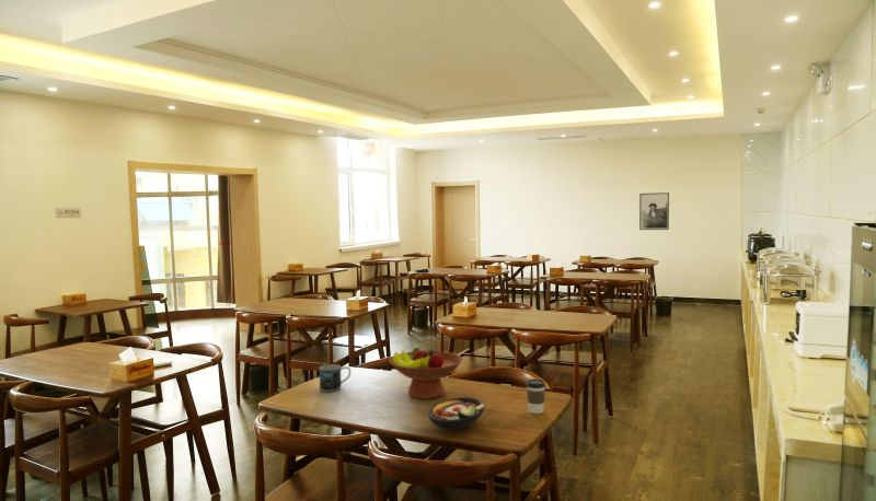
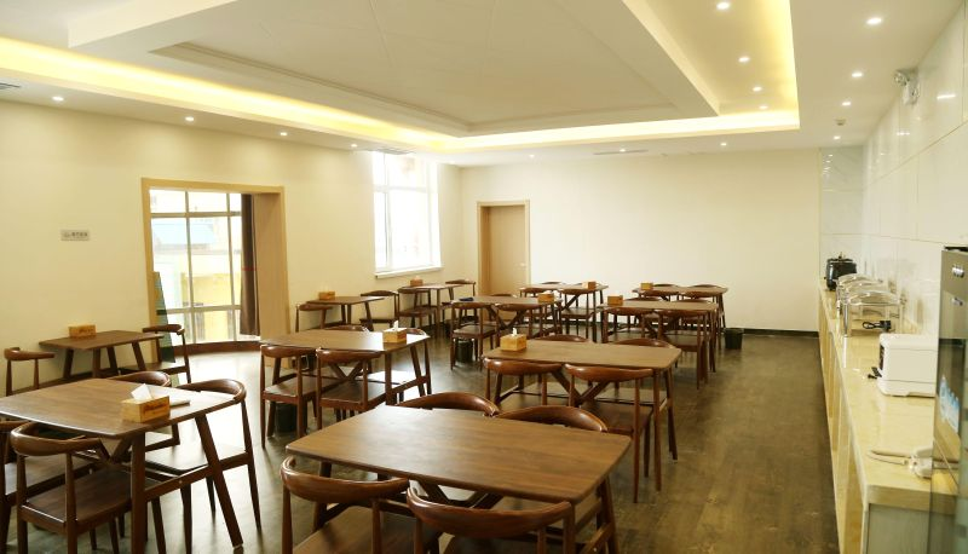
- fruit bowl (426, 370)
- coffee cup (535, 396)
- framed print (654, 211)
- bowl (457, 415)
- mug (335, 376)
